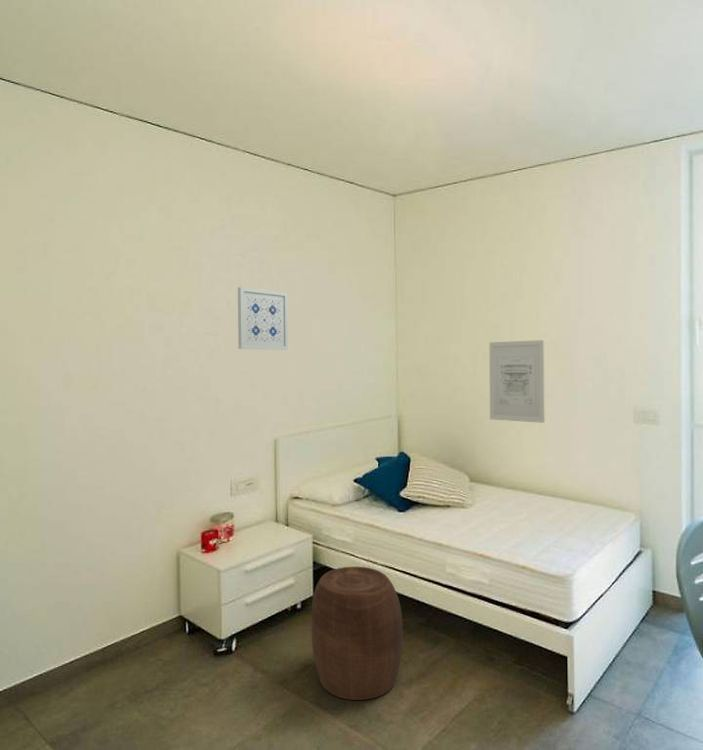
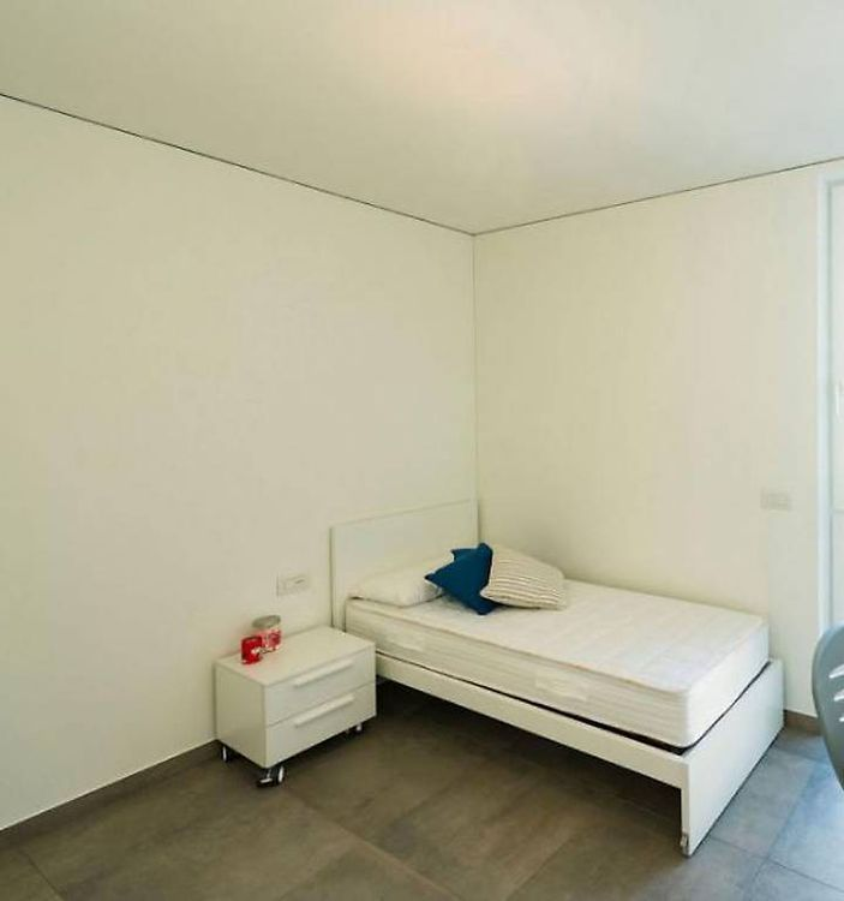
- wall art (263, 319)
- wall art (516, 381)
- stool (357, 627)
